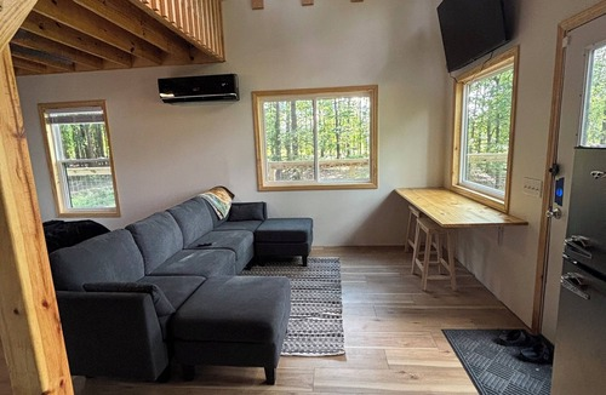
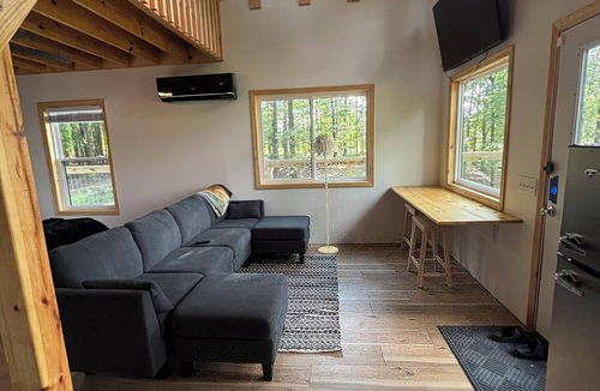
+ floor lamp (326, 194)
